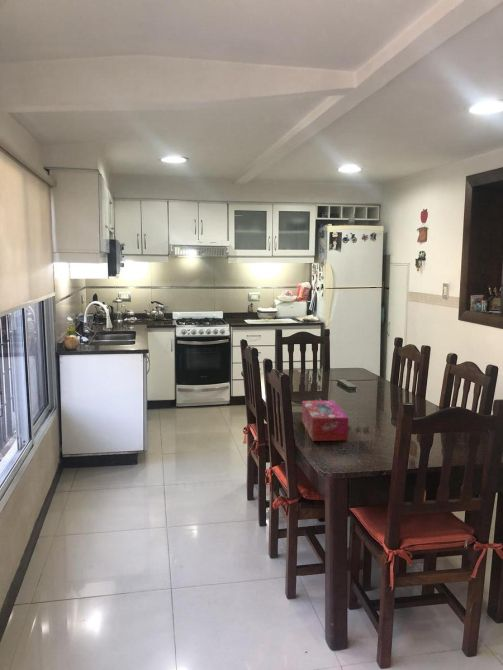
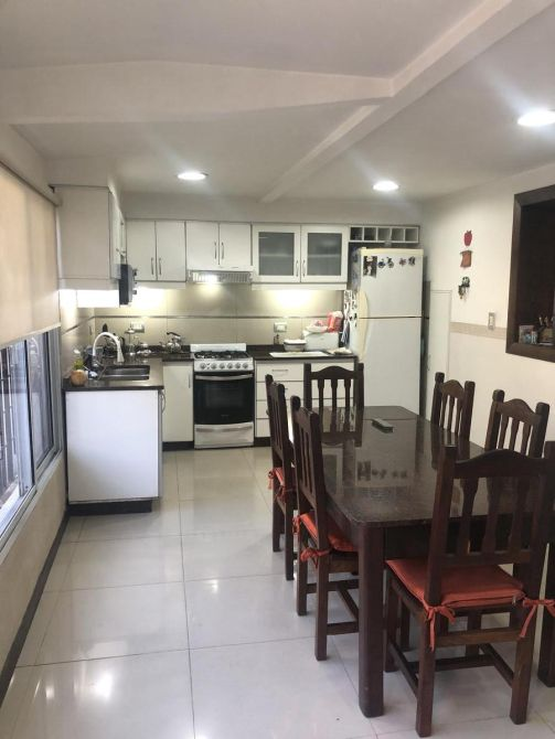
- tissue box (323, 419)
